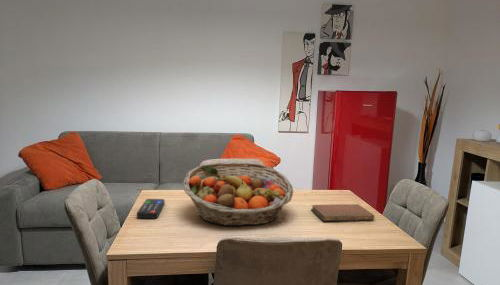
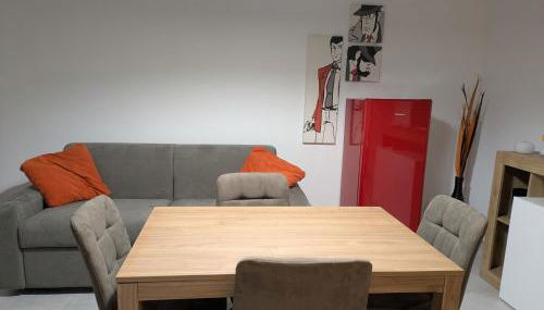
- remote control (151, 207)
- fruit basket (238, 192)
- notebook (341, 212)
